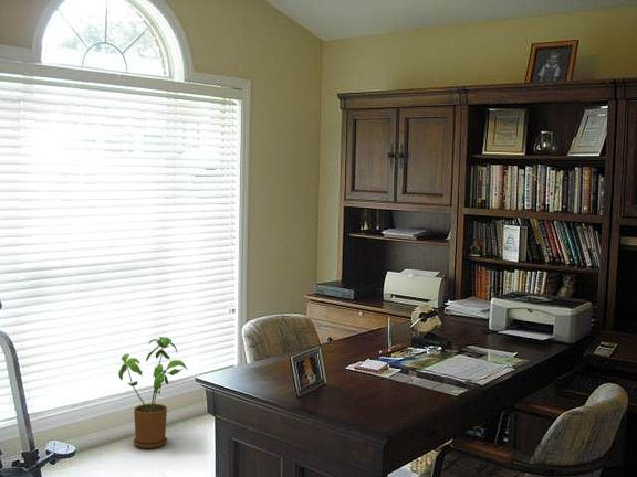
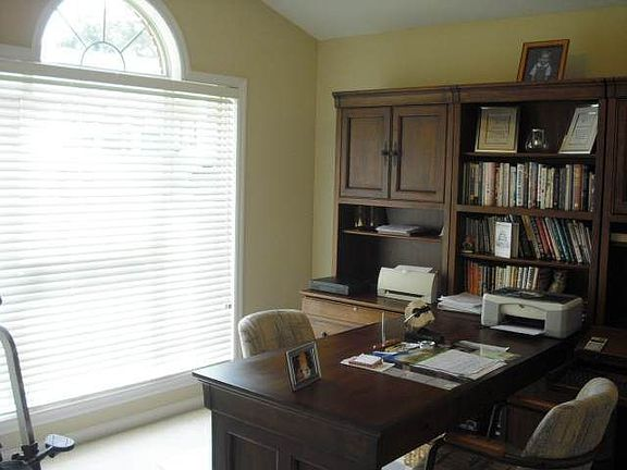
- house plant (155, 391)
